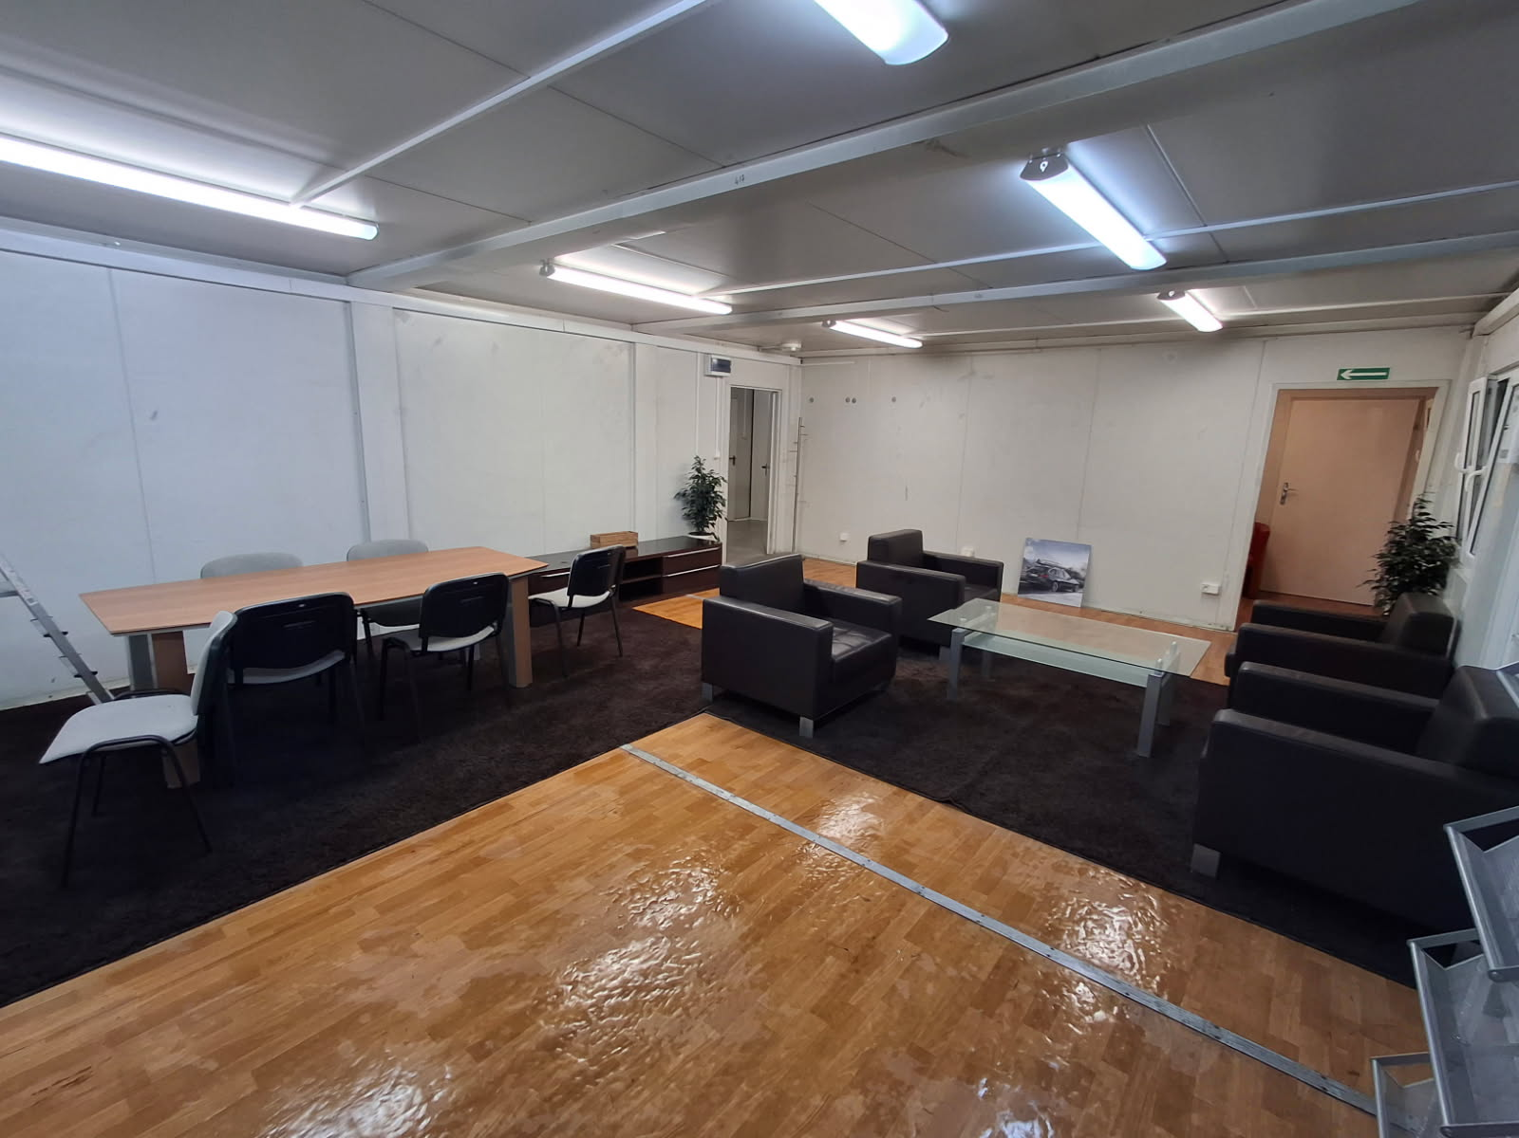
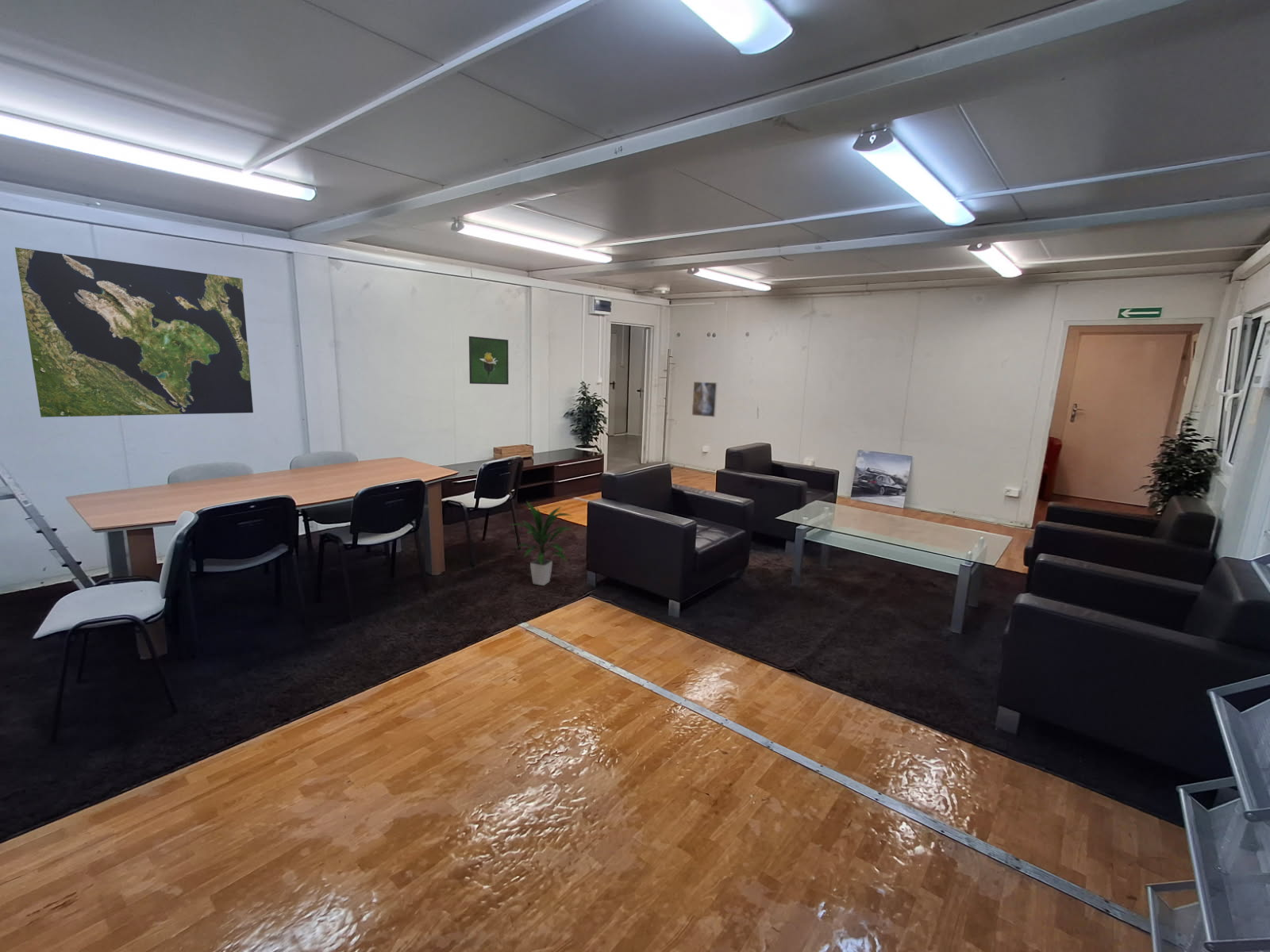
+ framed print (704, 399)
+ world map (151, 341)
+ indoor plant (544, 543)
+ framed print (489, 361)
